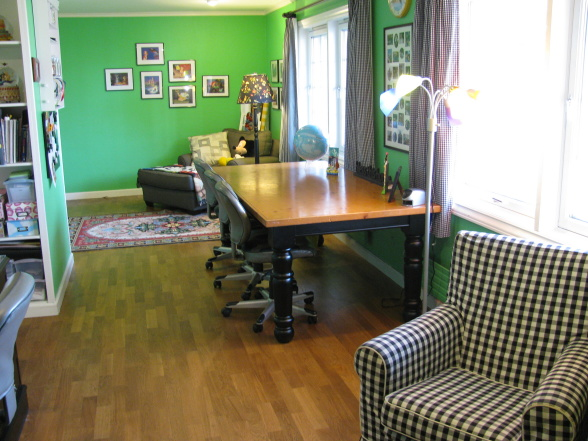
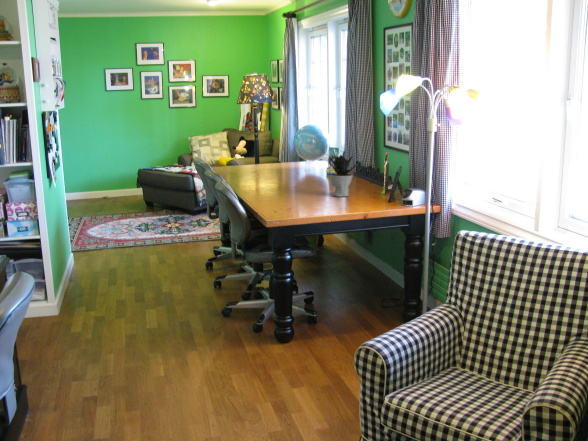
+ potted plant (339, 172)
